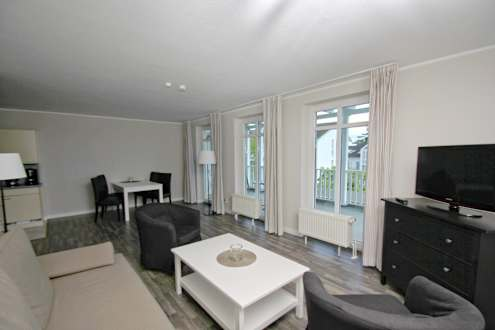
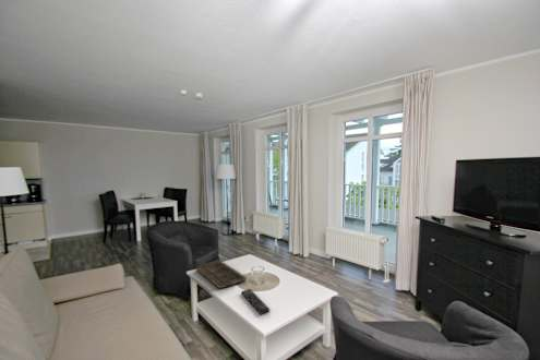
+ decorative tray (219, 273)
+ remote control (254, 300)
